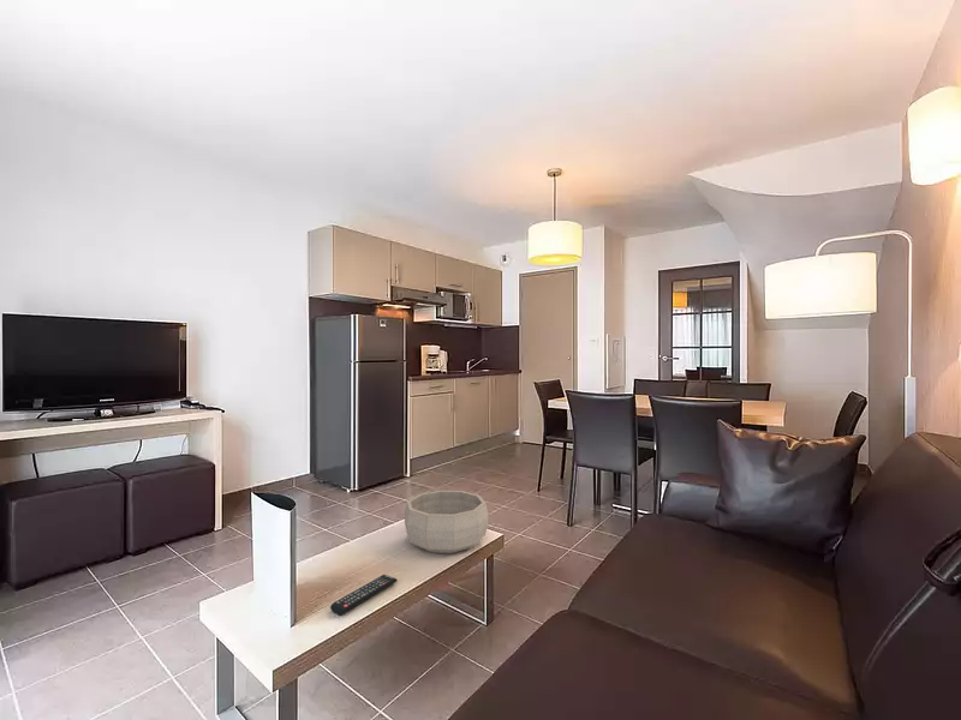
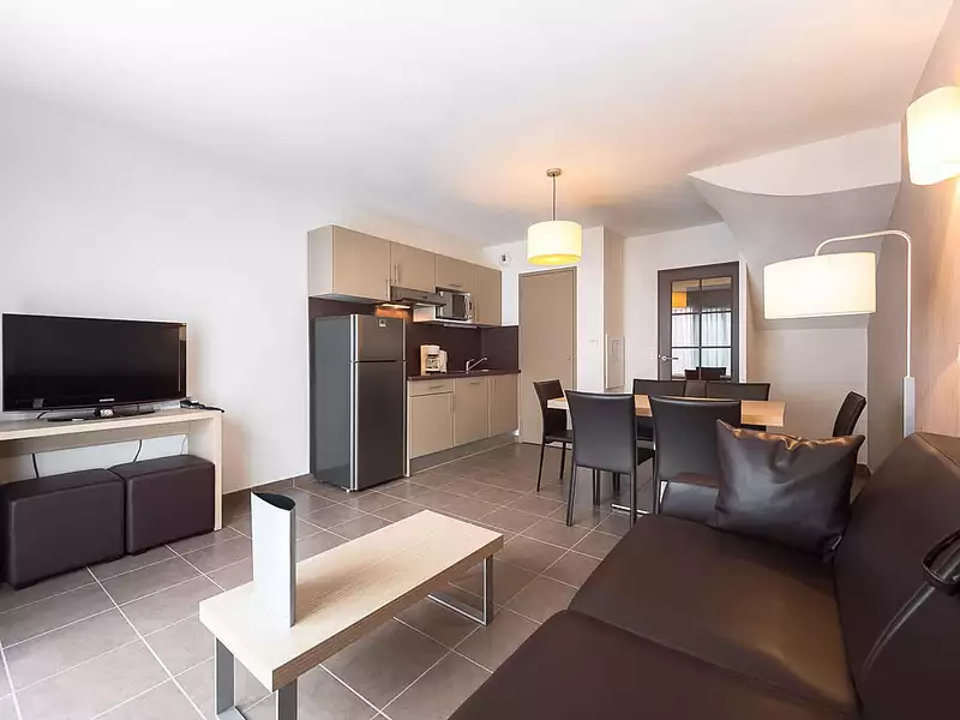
- remote control (365, 593)
- decorative bowl (446, 521)
